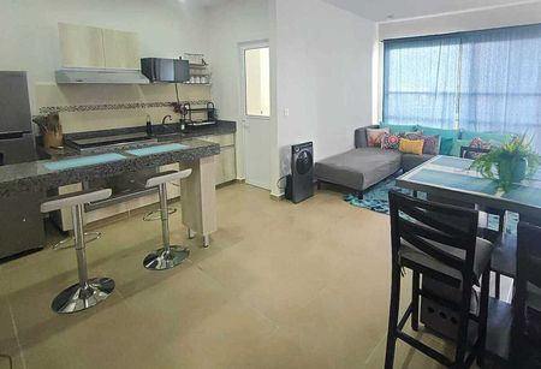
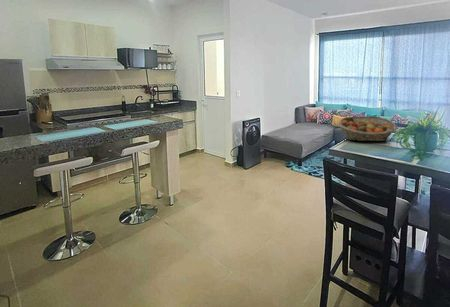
+ fruit basket (366, 128)
